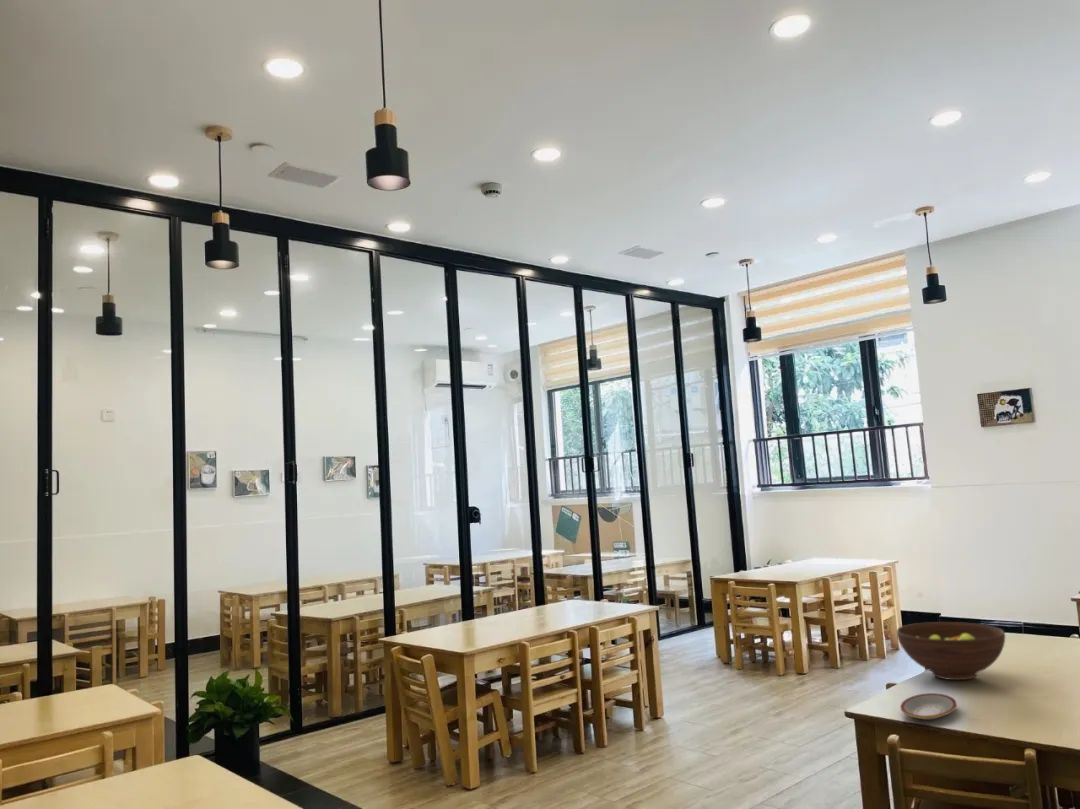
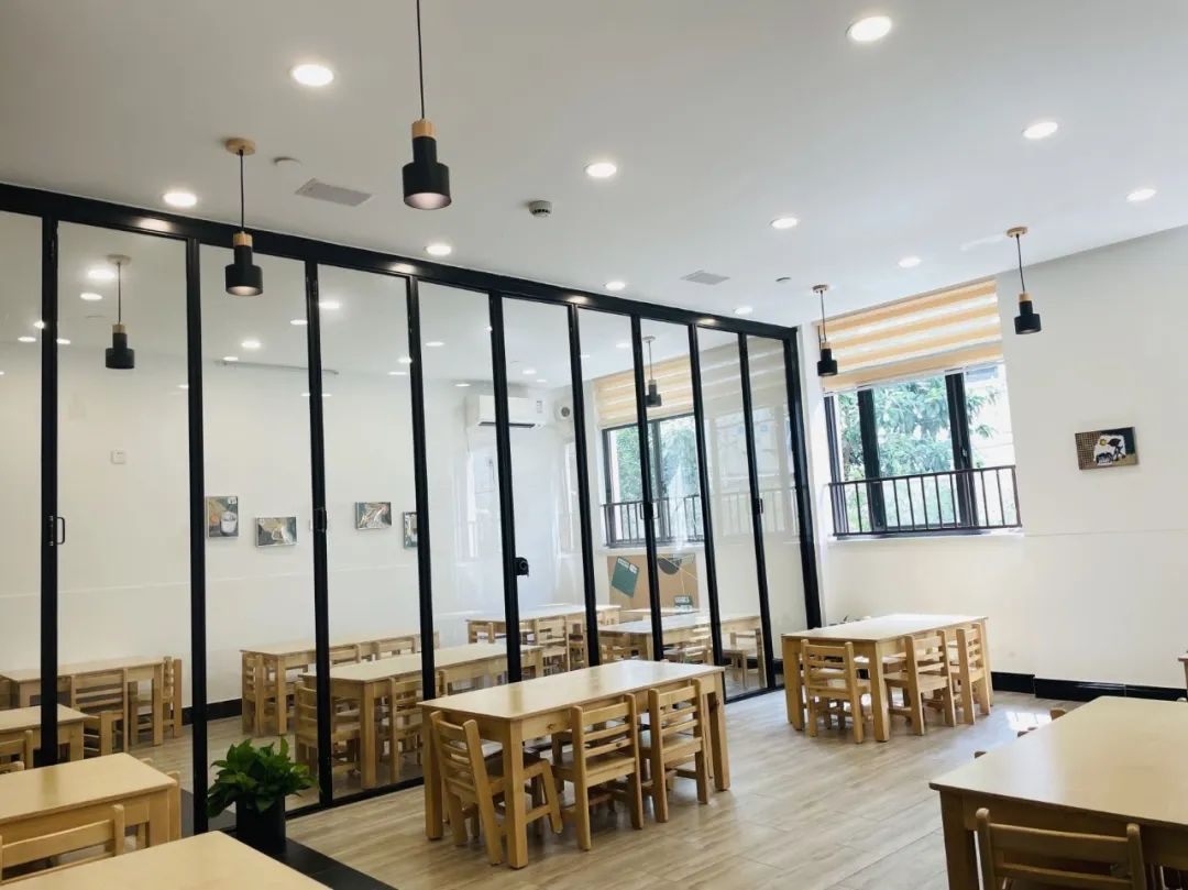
- fruit bowl (951, 653)
- plate (928, 708)
